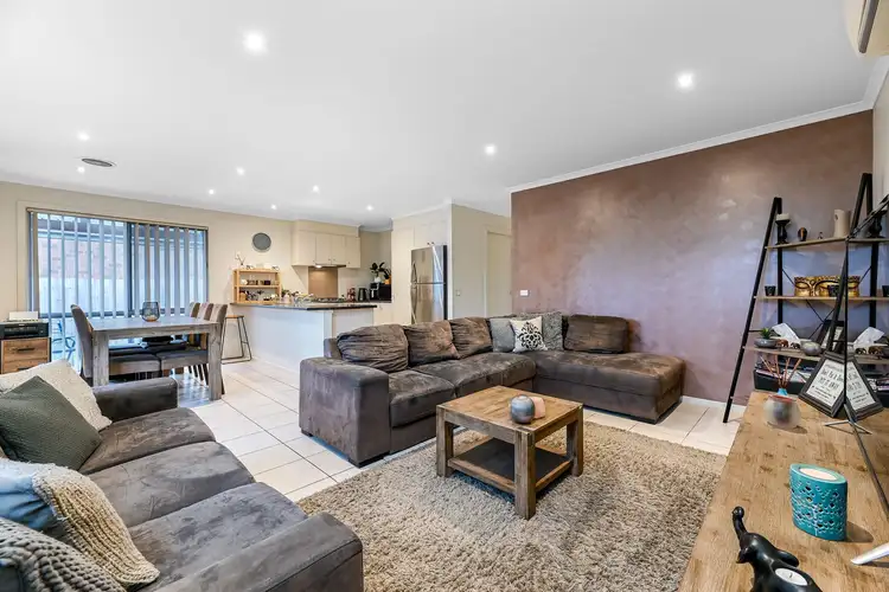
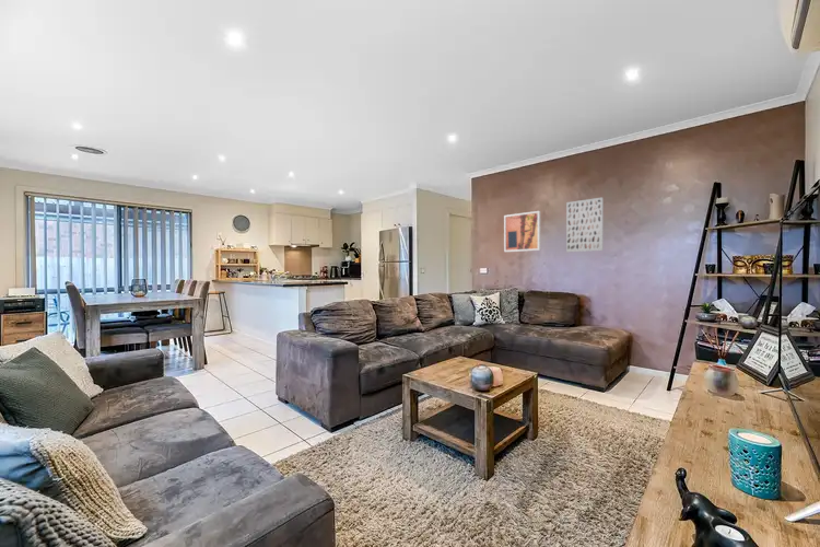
+ wall art (584, 225)
+ wall art (522, 232)
